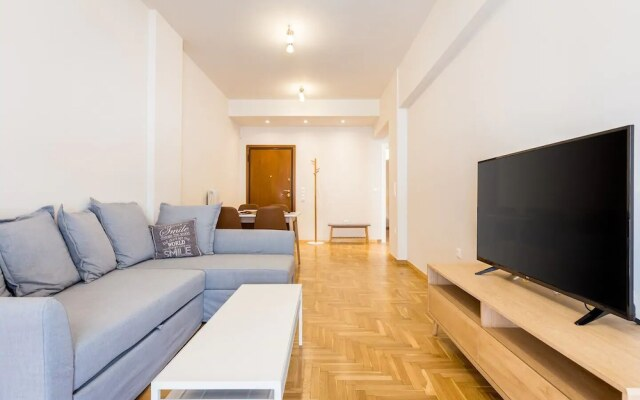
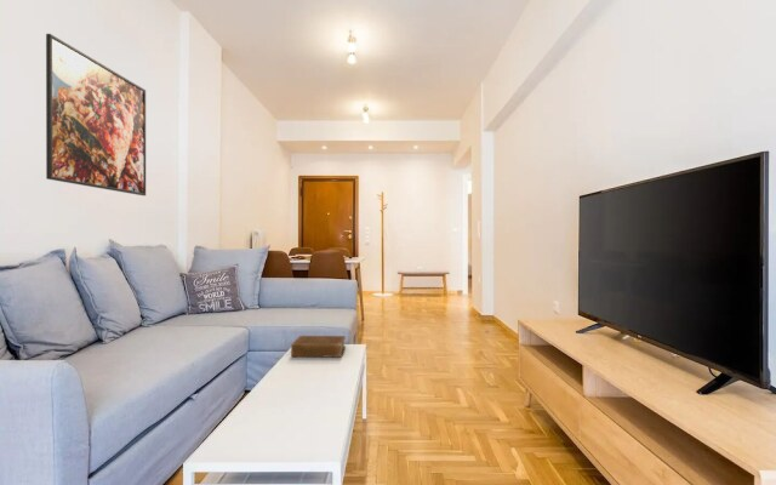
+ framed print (103, 127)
+ book (319, 346)
